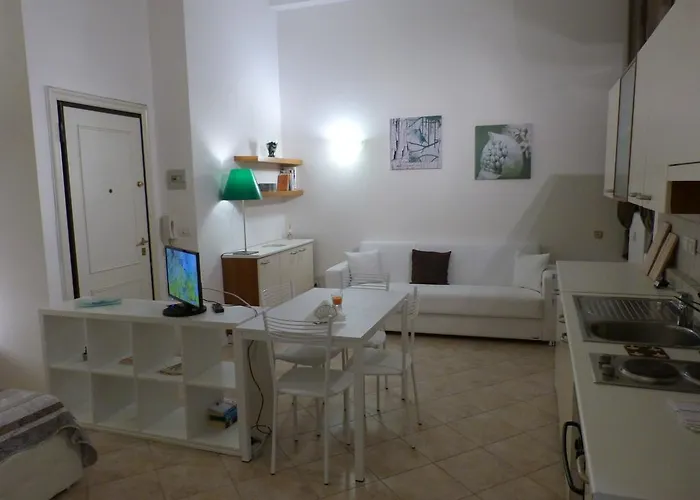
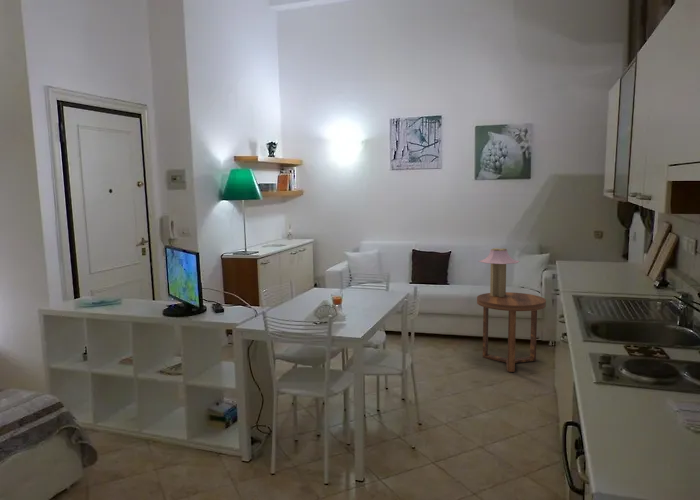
+ side table (510, 330)
+ table lamp (501, 272)
